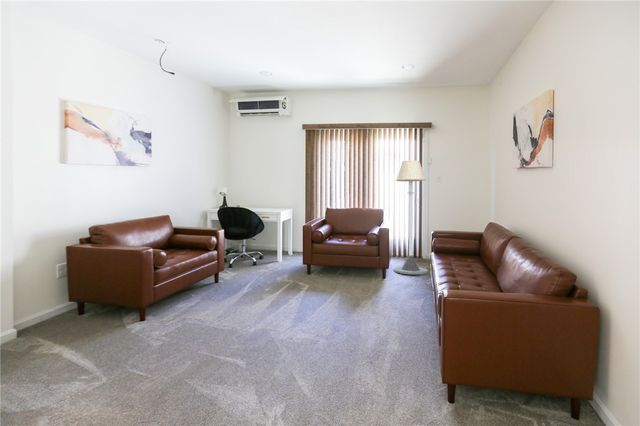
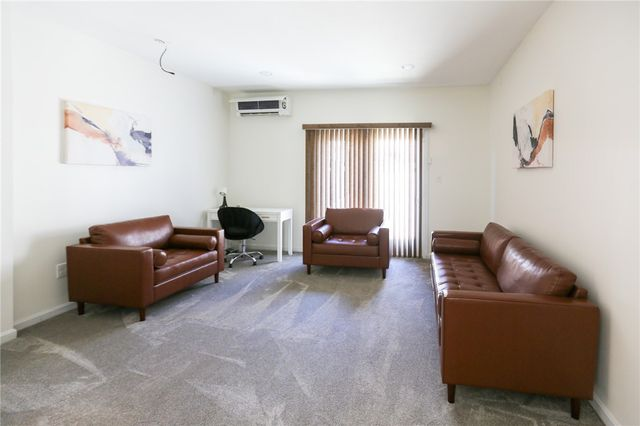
- floor lamp (410, 216)
